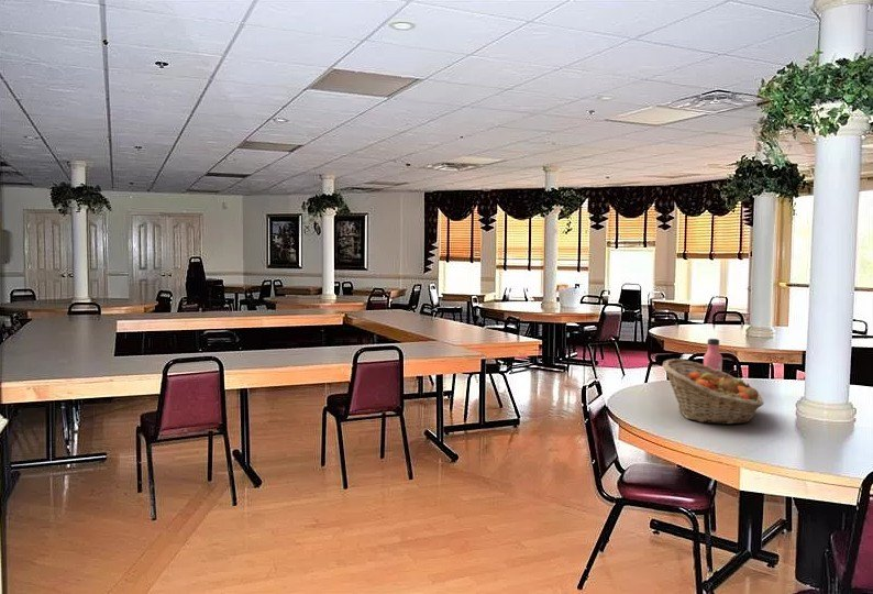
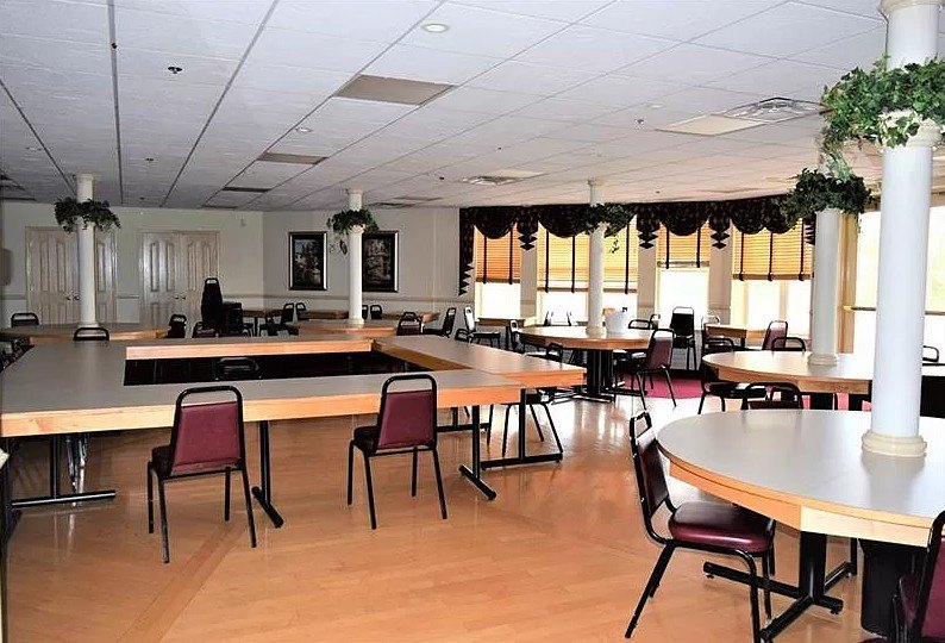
- water bottle (712, 364)
- fruit basket (711, 389)
